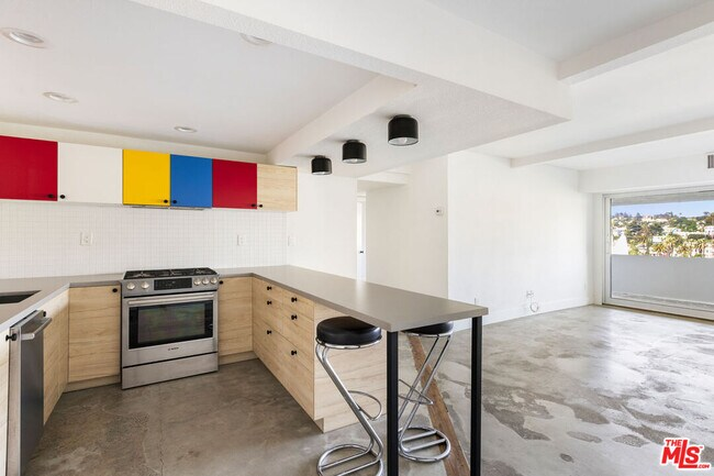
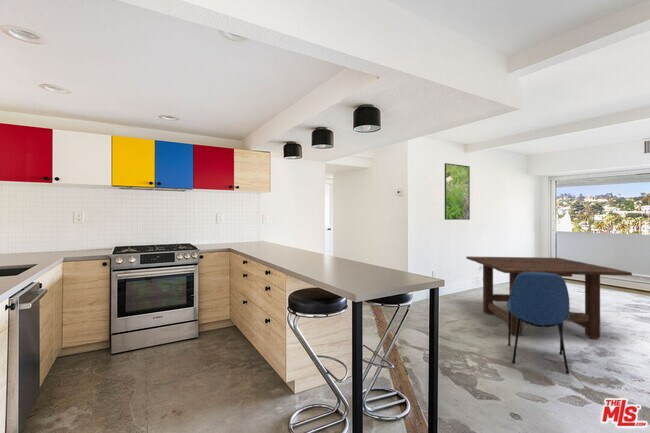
+ chair (537, 314)
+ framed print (457, 192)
+ dining table (535, 271)
